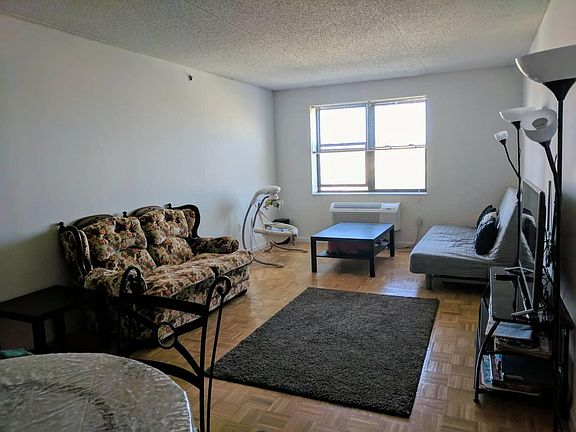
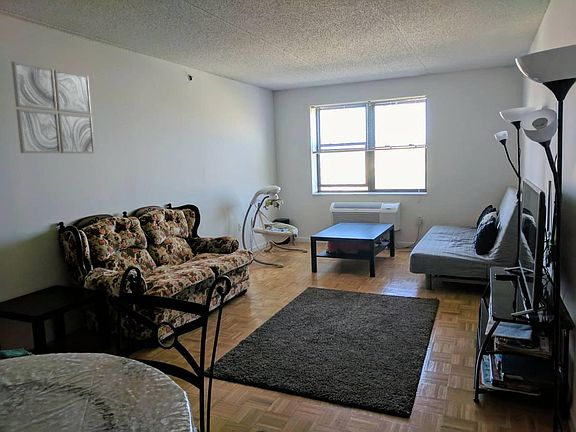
+ wall art (56, 110)
